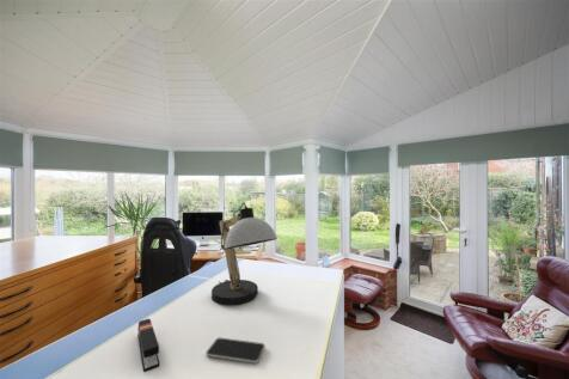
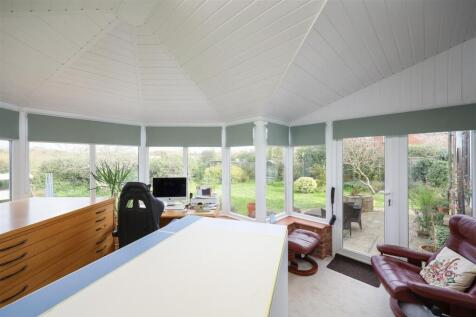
- smartphone (235, 349)
- desk lamp (238, 246)
- stapler (147, 340)
